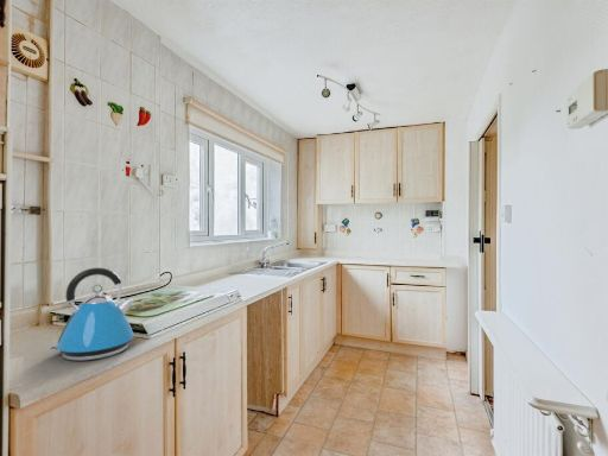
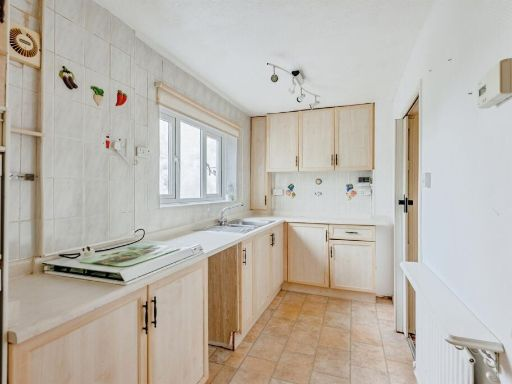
- kettle (94, 309)
